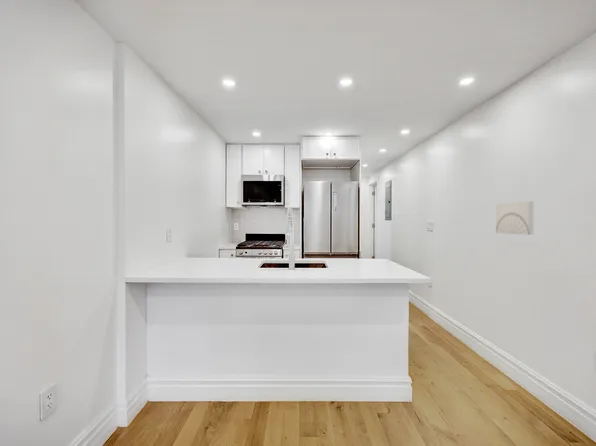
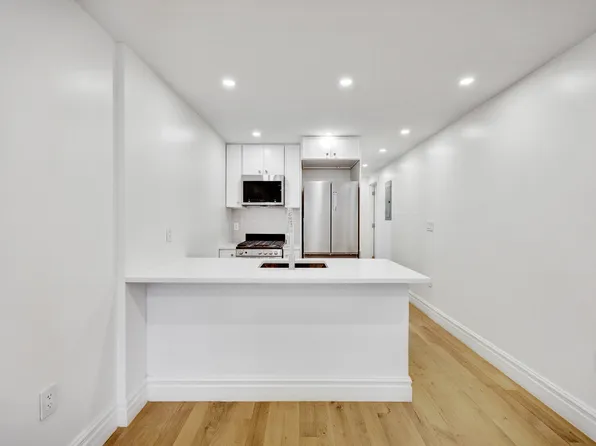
- wall art (513, 218)
